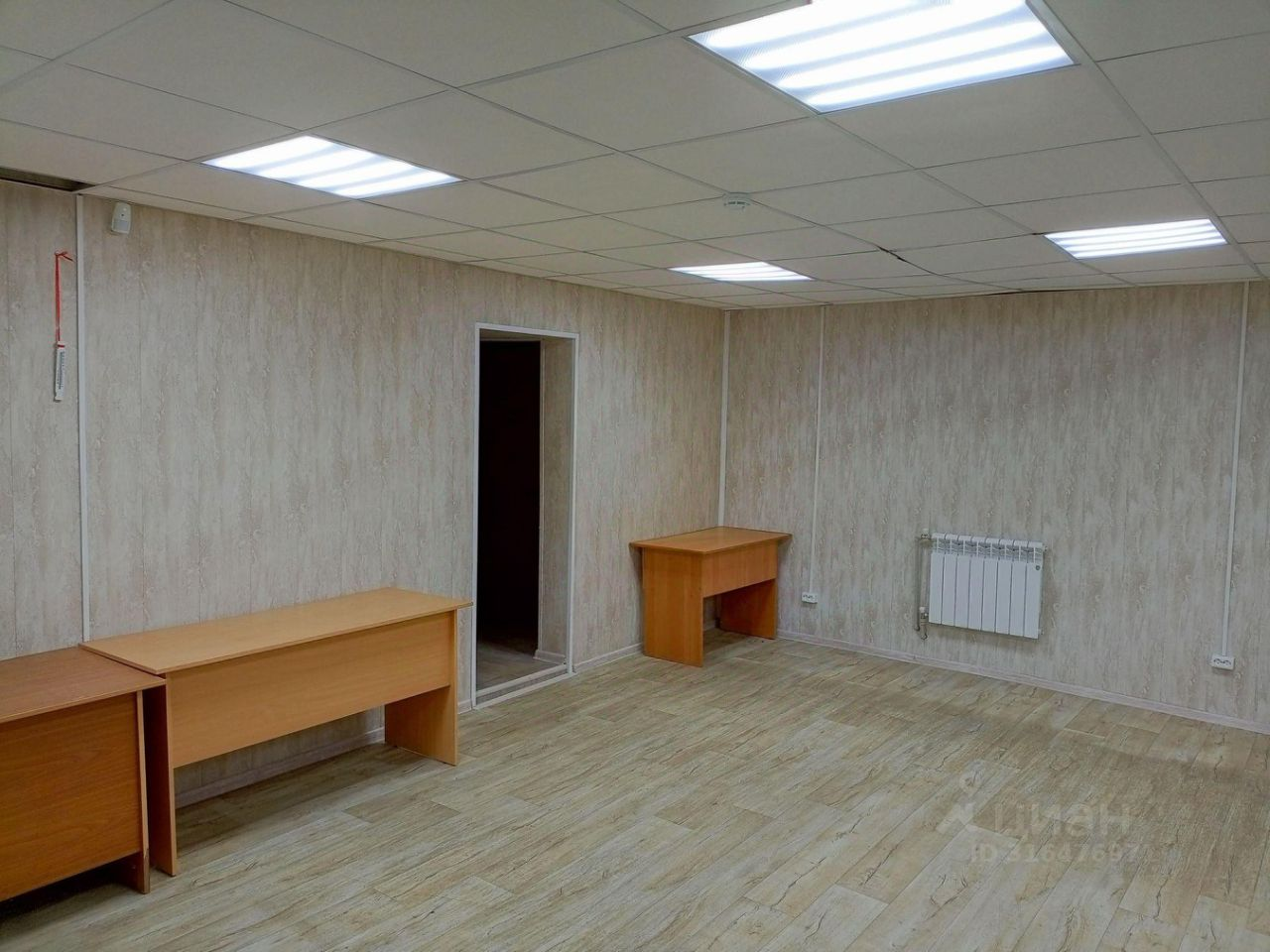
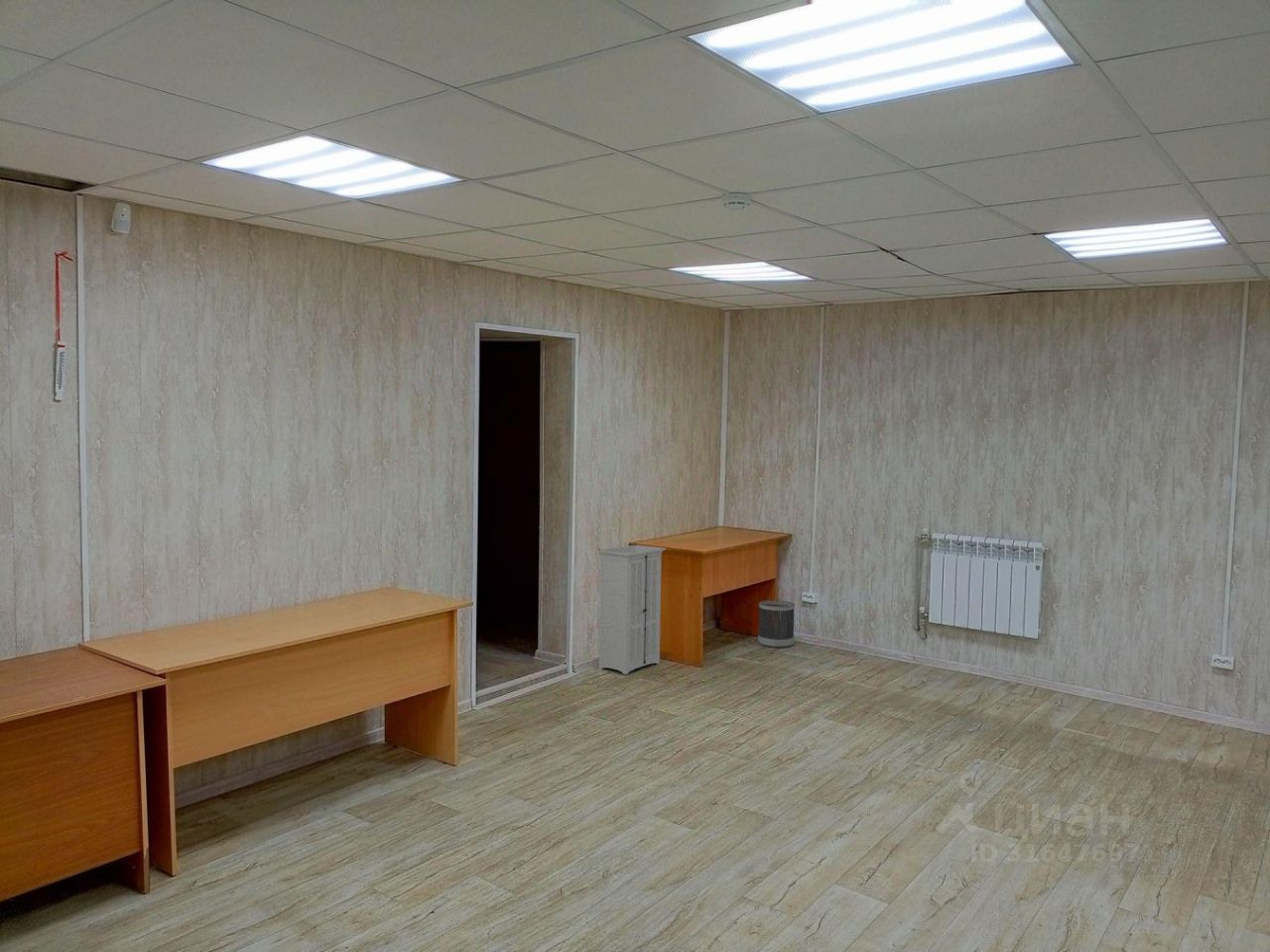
+ wastebasket (776, 623)
+ storage cabinet (631, 607)
